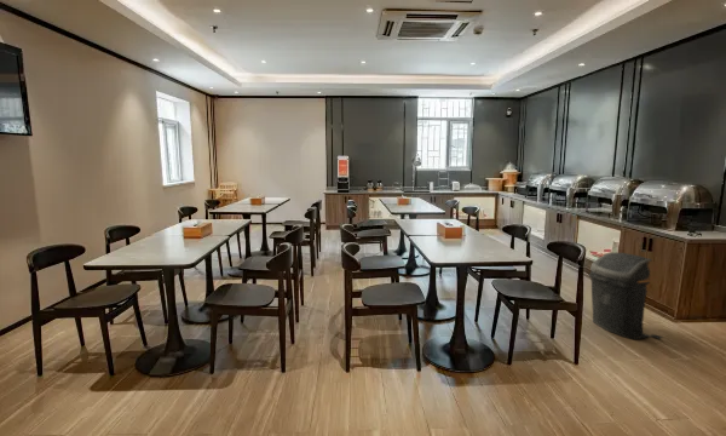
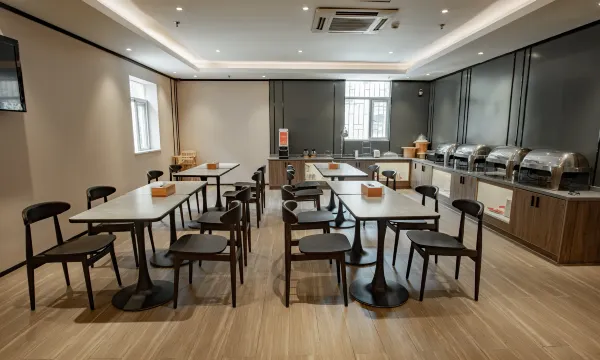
- trash can (623, 292)
